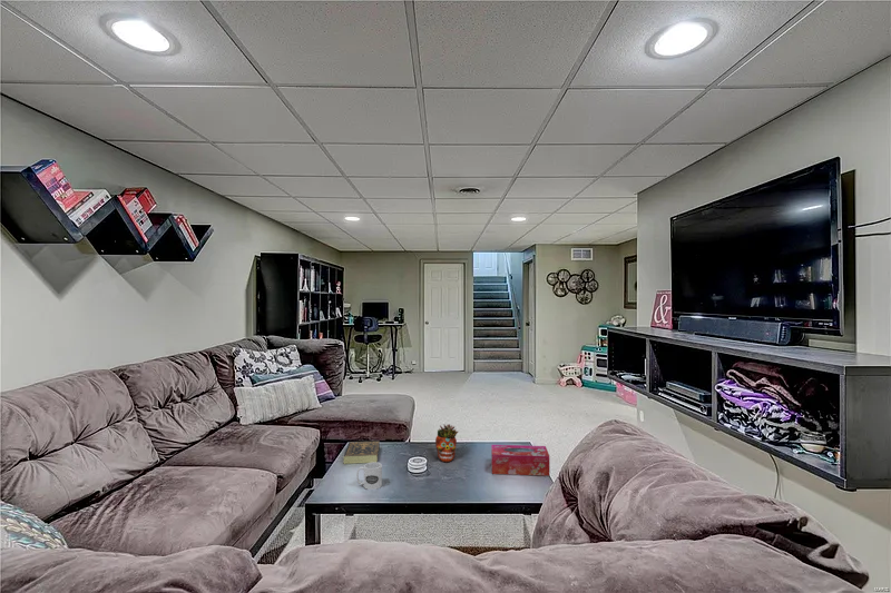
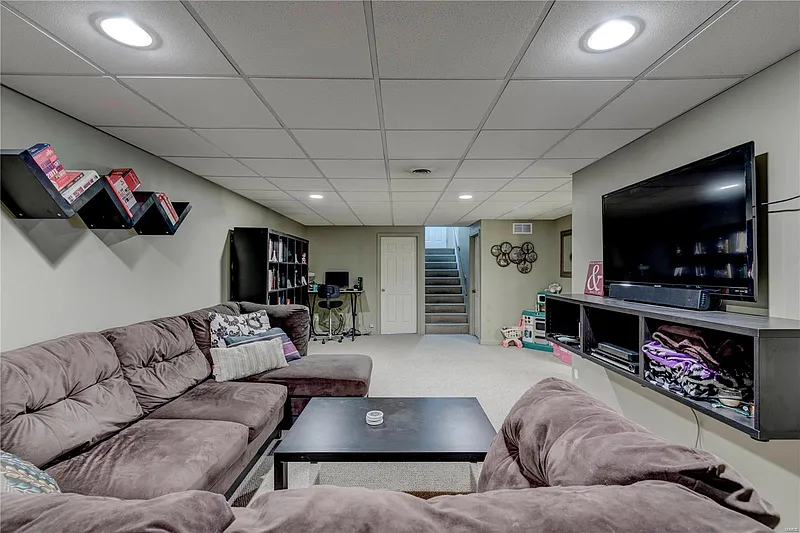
- succulent planter (447, 441)
- tissue box (519, 459)
- mug (369, 475)
- book (362, 452)
